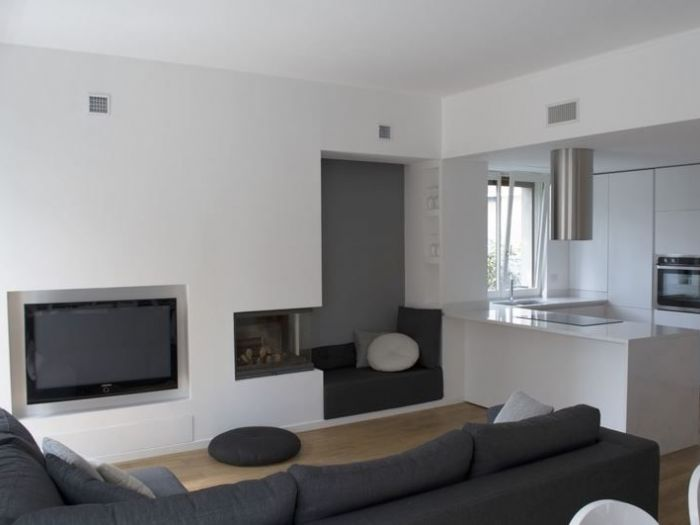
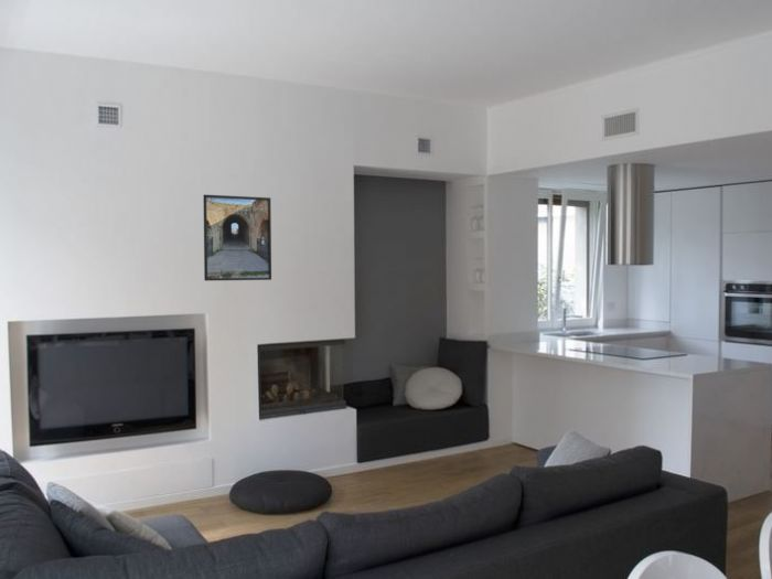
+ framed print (238, 238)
